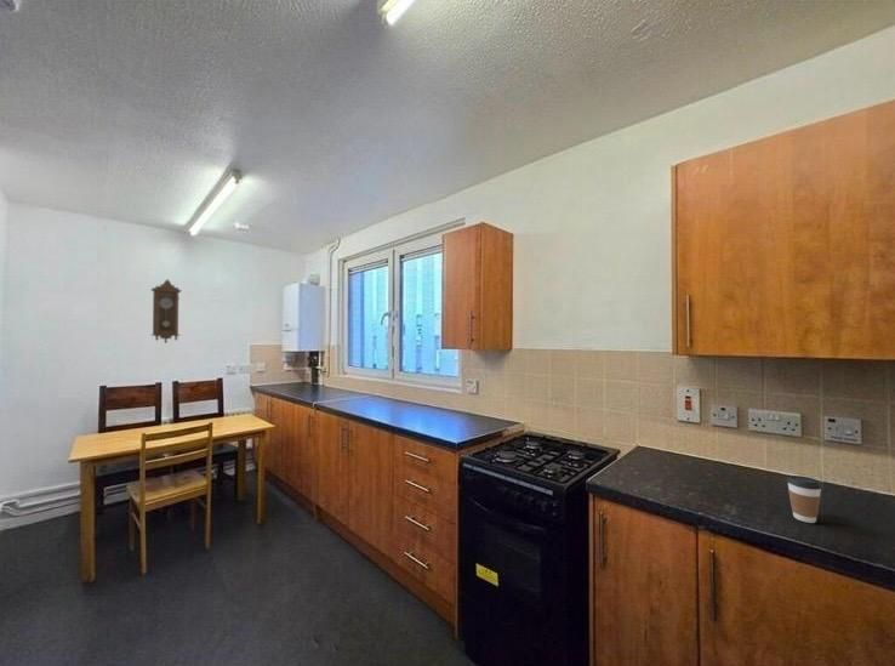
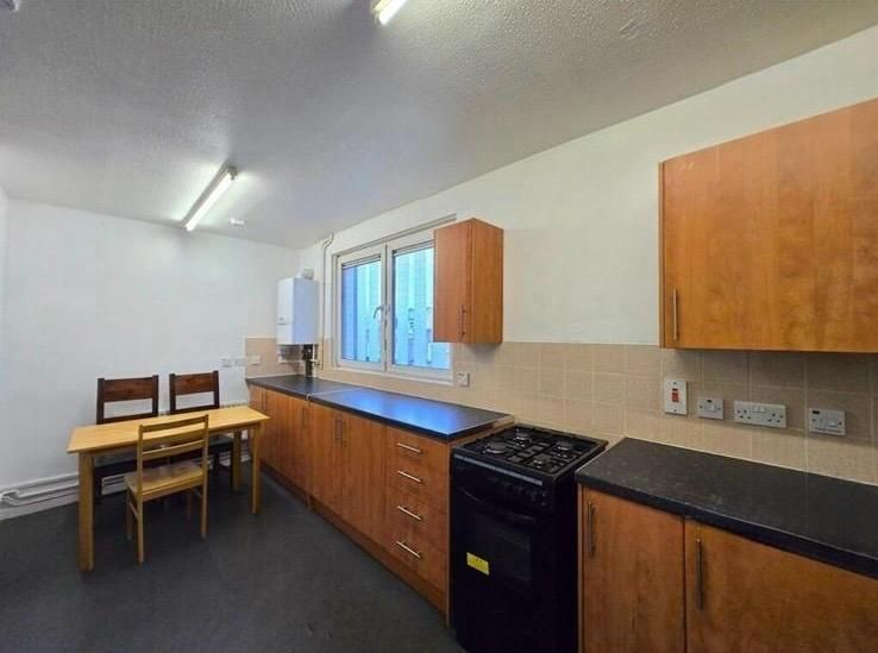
- pendulum clock (166, 311)
- coffee cup (804, 499)
